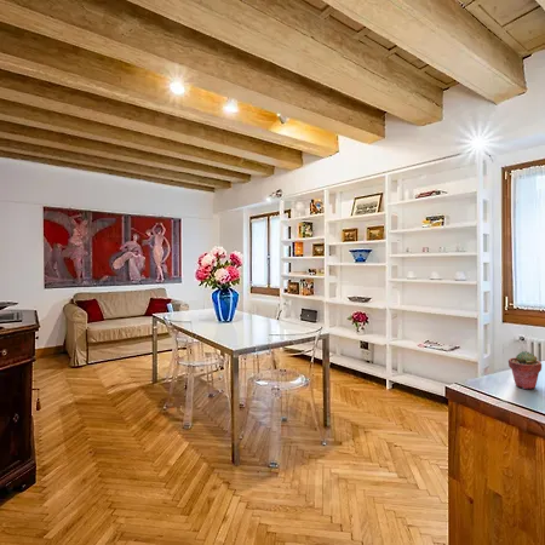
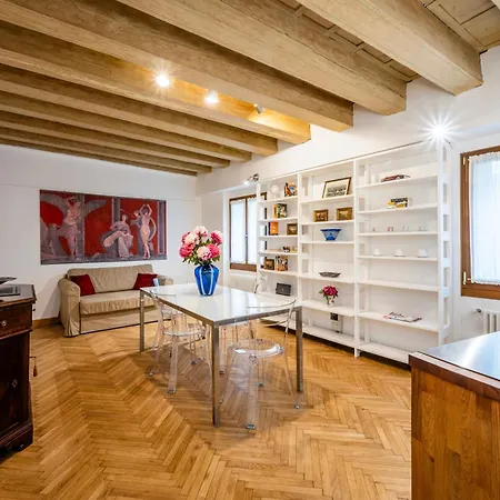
- potted succulent (524, 368)
